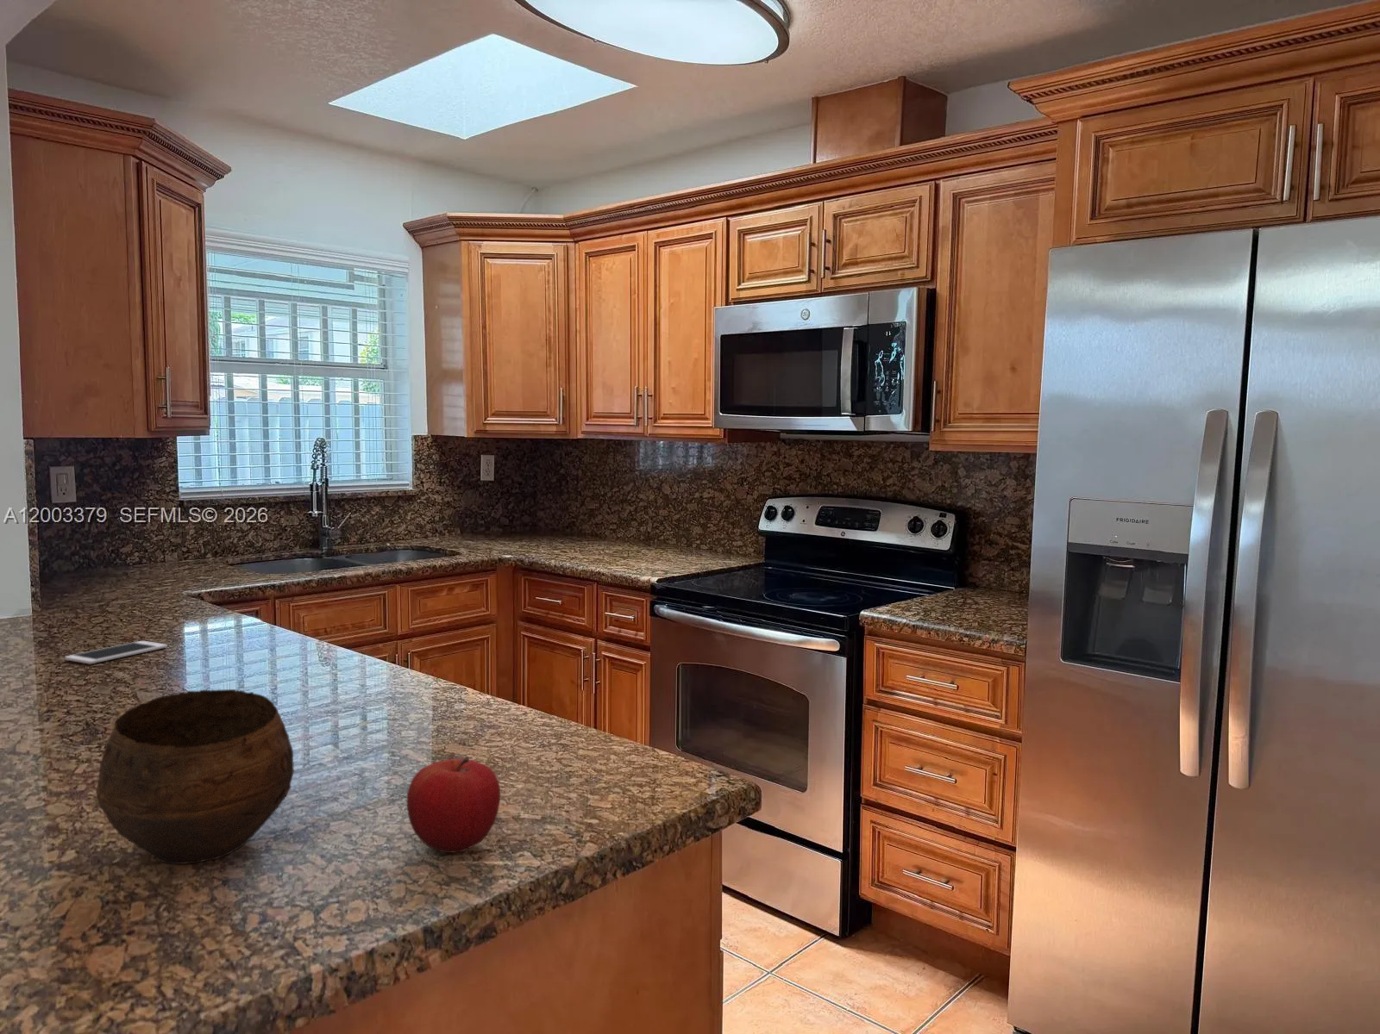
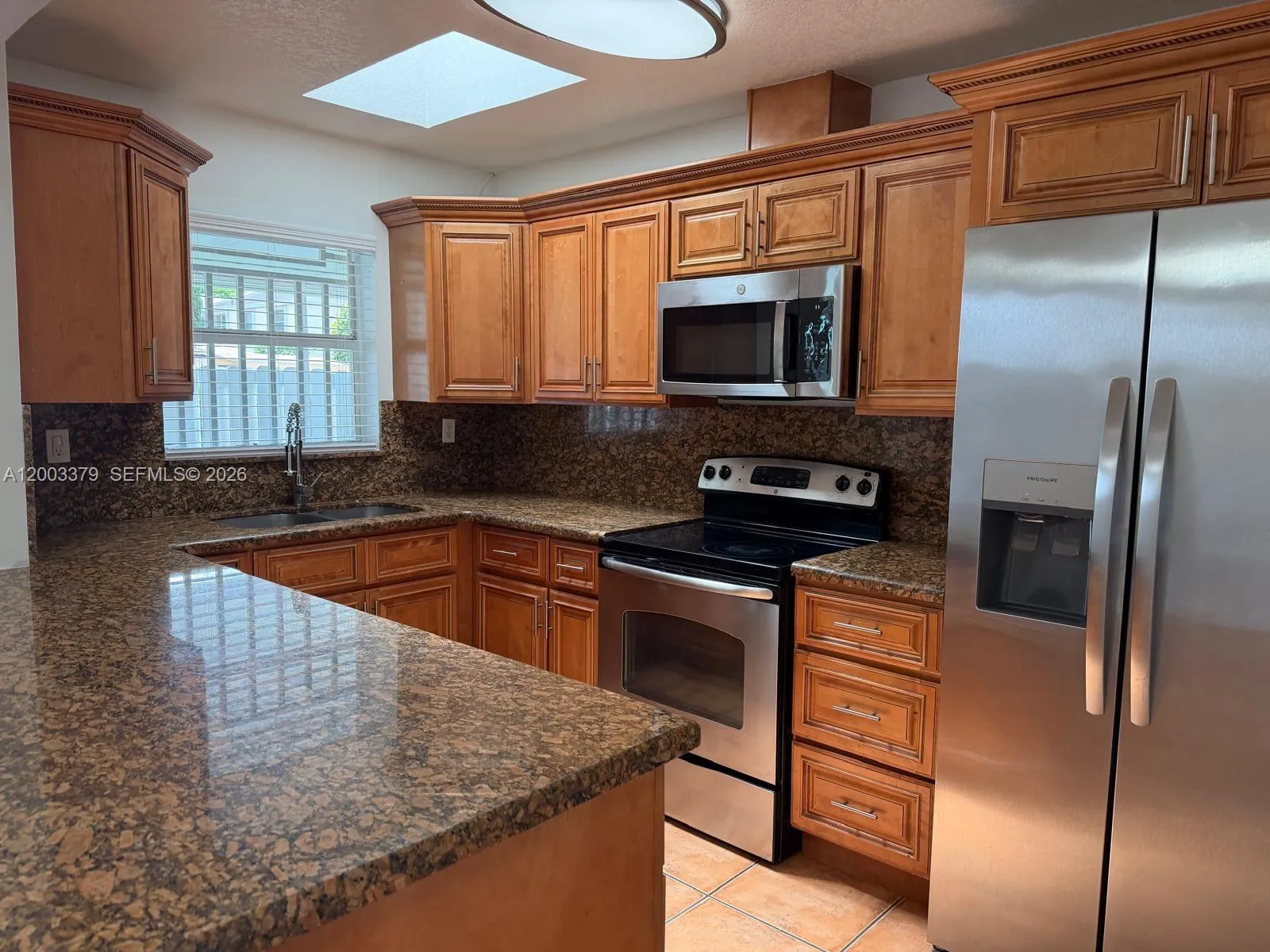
- cell phone (117, 652)
- fruit (454, 802)
- bowl (199, 778)
